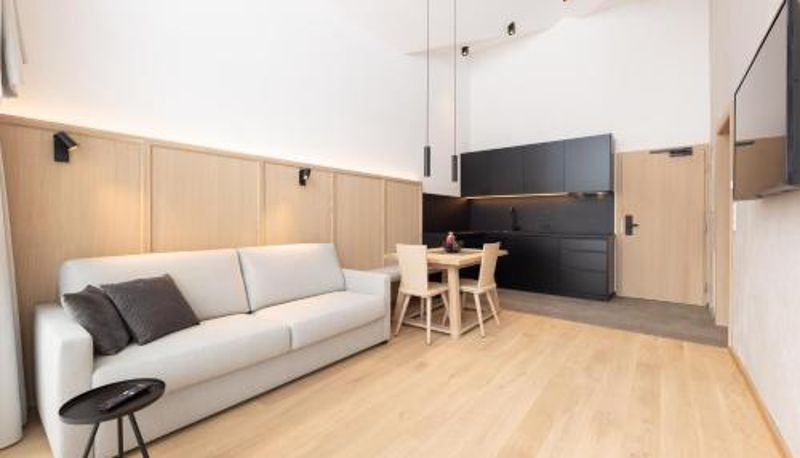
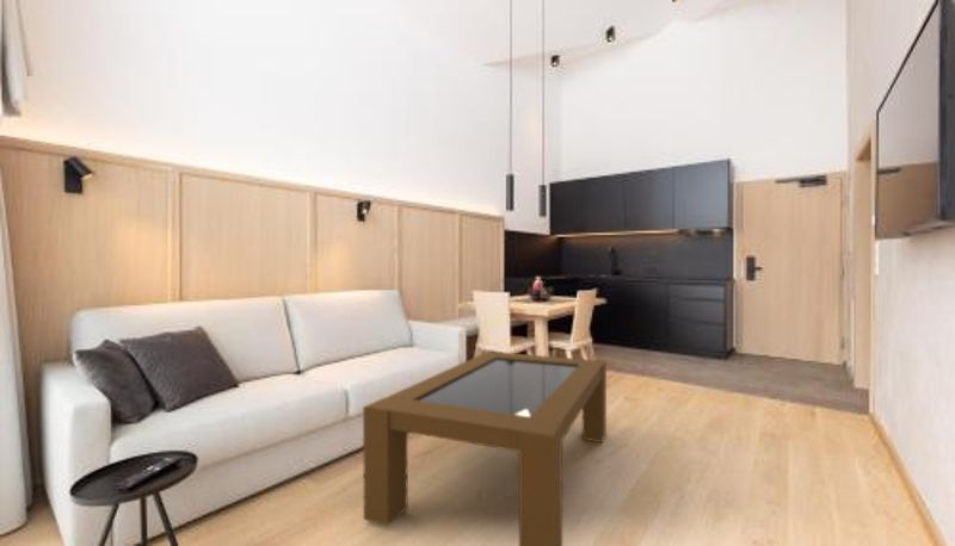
+ coffee table (509, 423)
